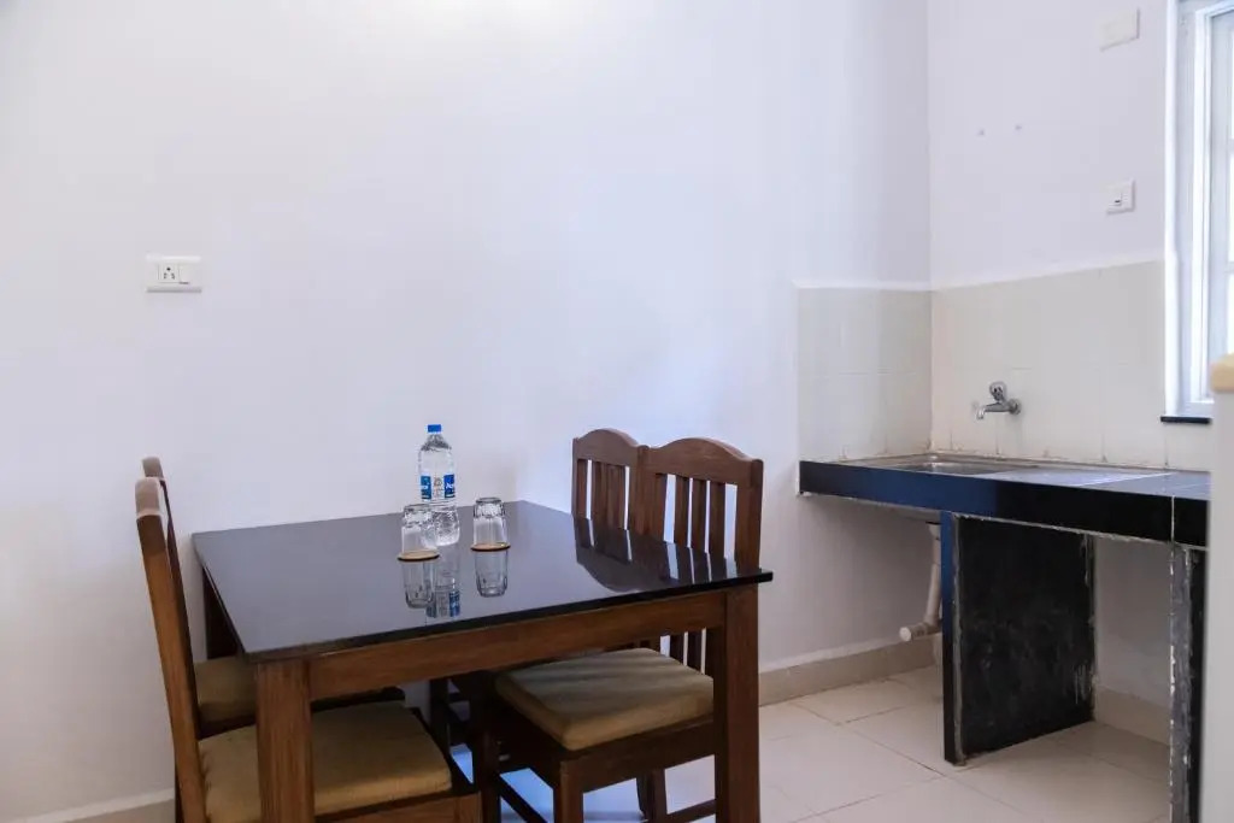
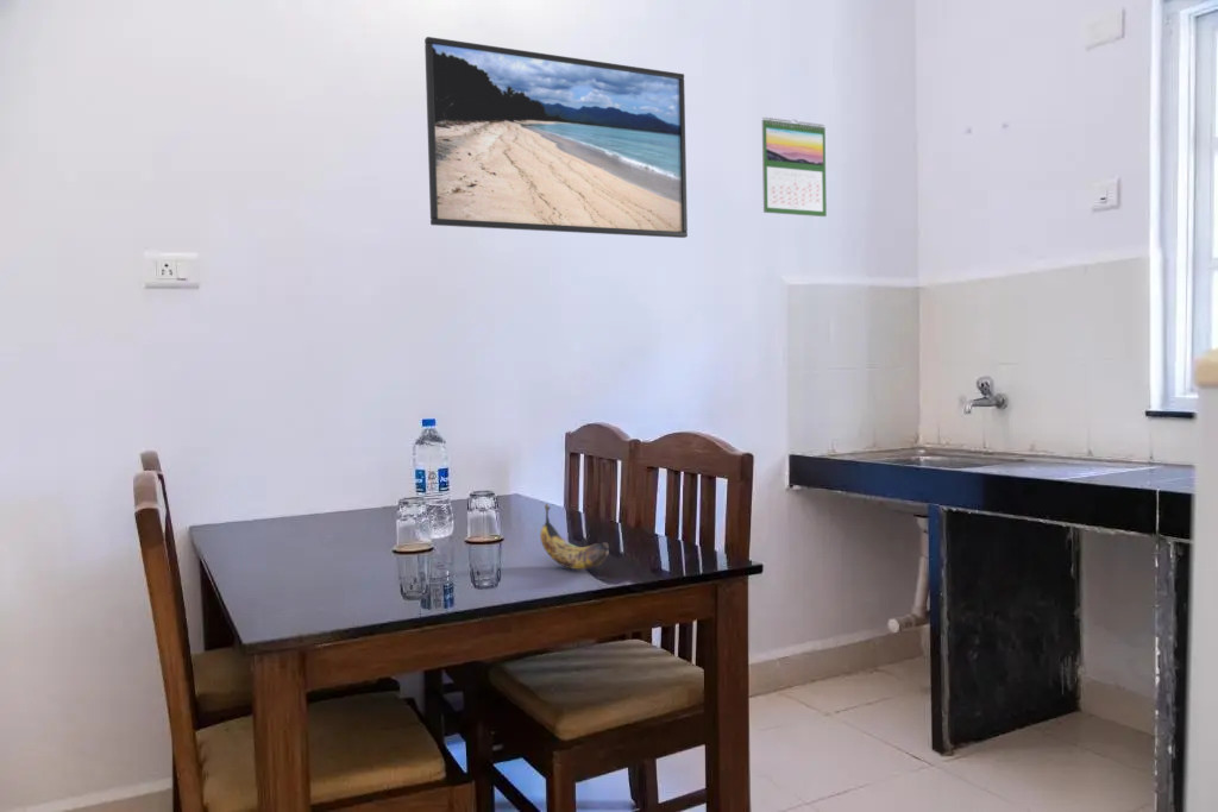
+ banana (570, 543)
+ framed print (565, 144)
+ calendar (795, 166)
